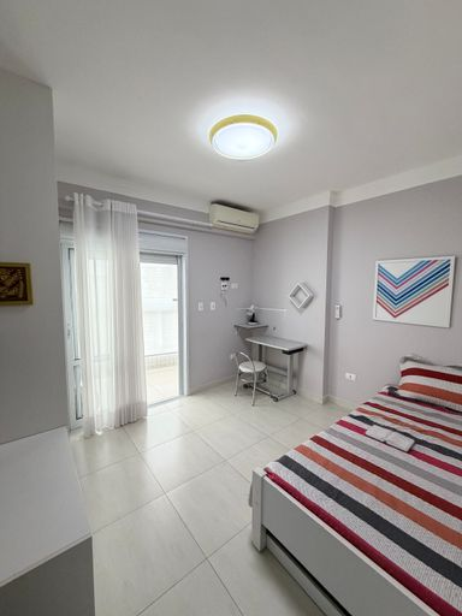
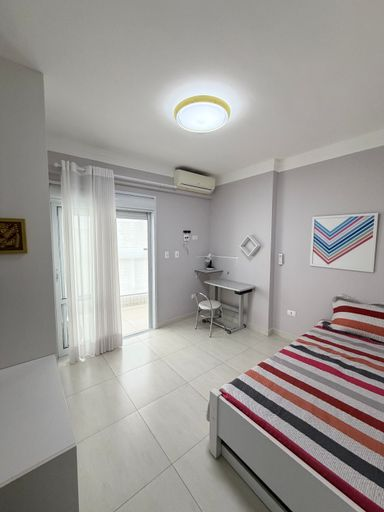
- hardback book (389, 437)
